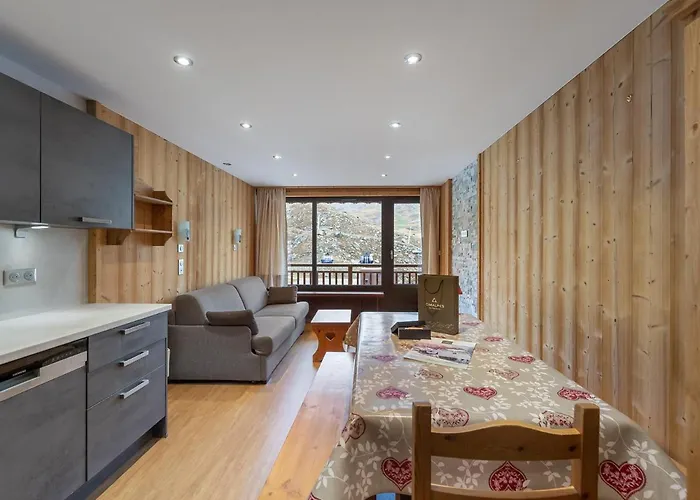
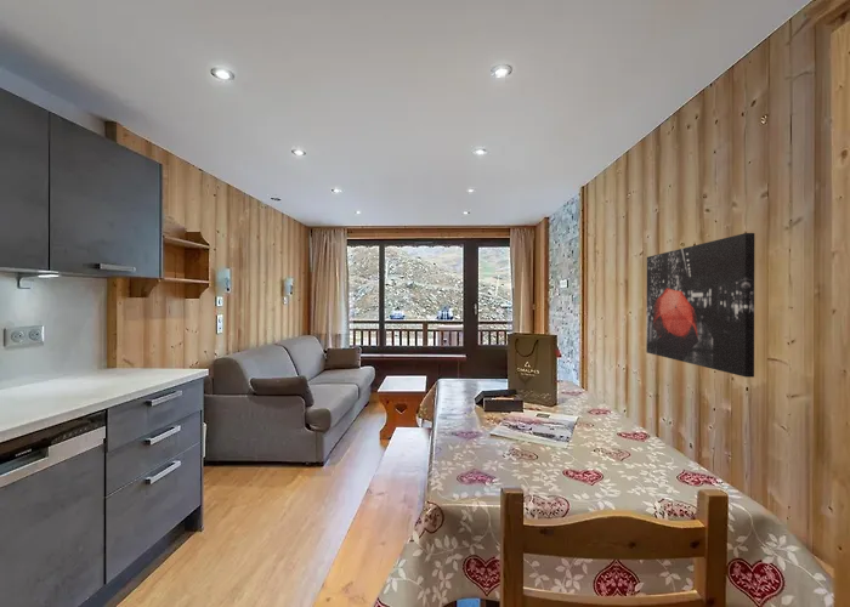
+ wall art (688, 305)
